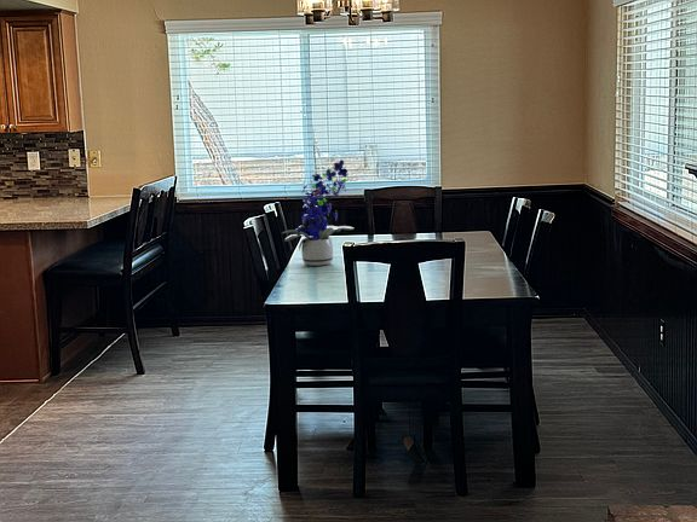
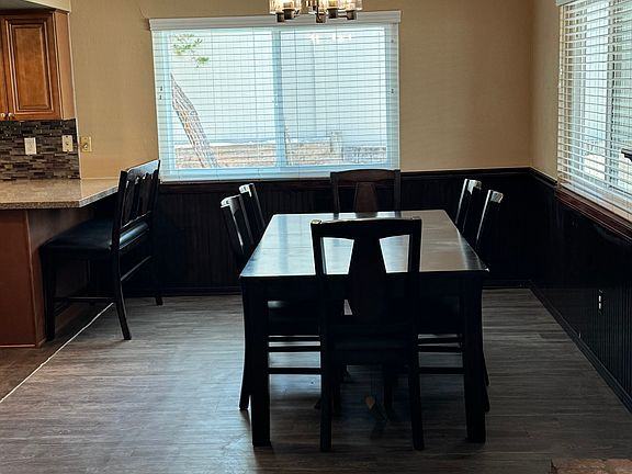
- flower arrangement (324, 211)
